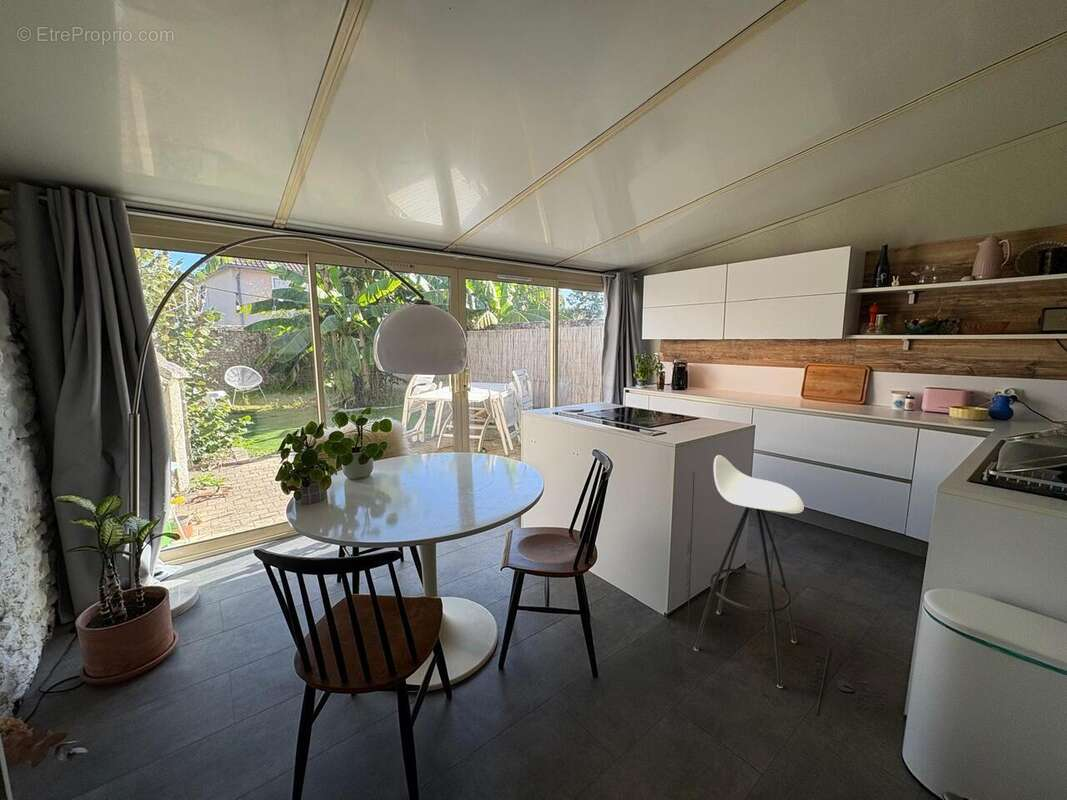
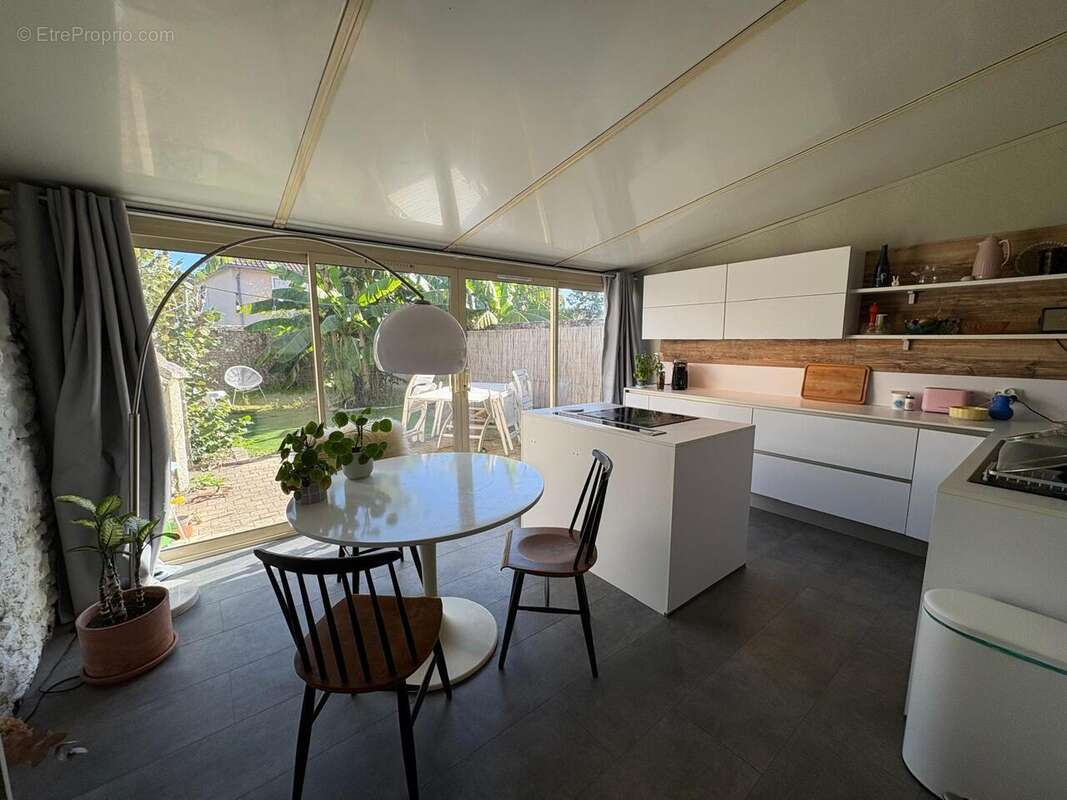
- stool (781, 567)
